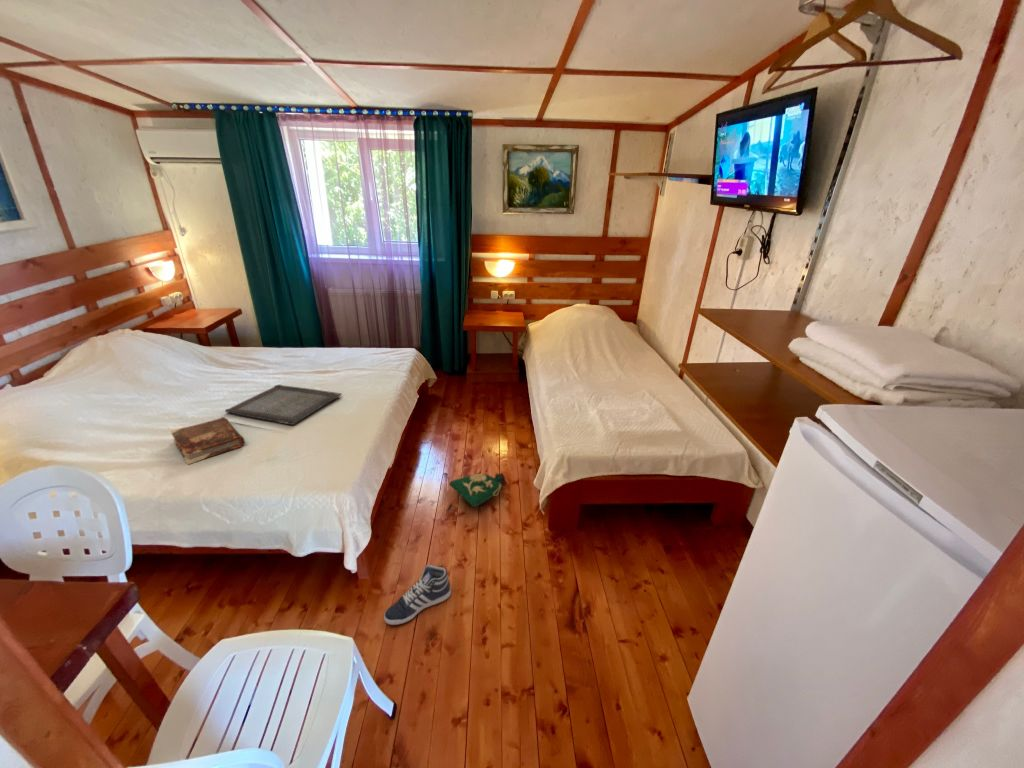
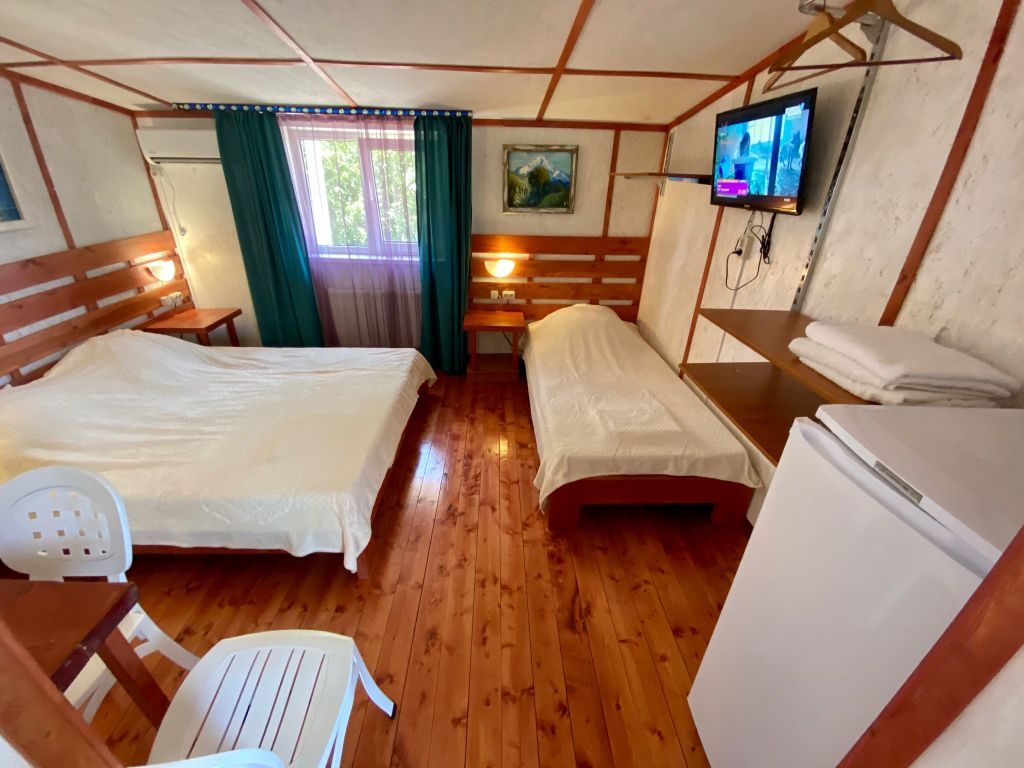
- serving tray (286, 402)
- bag (482, 486)
- book (208, 438)
- sneaker (417, 592)
